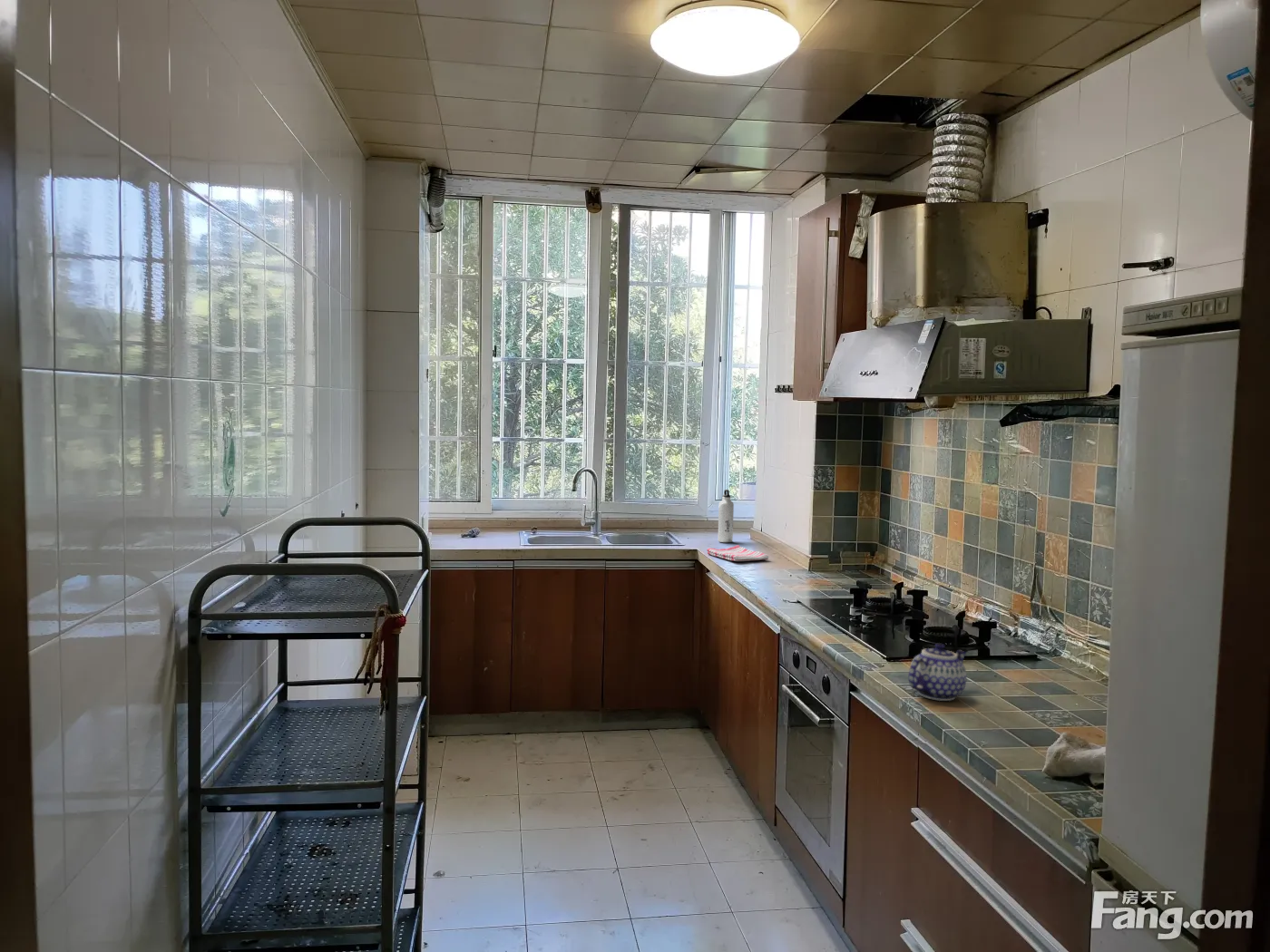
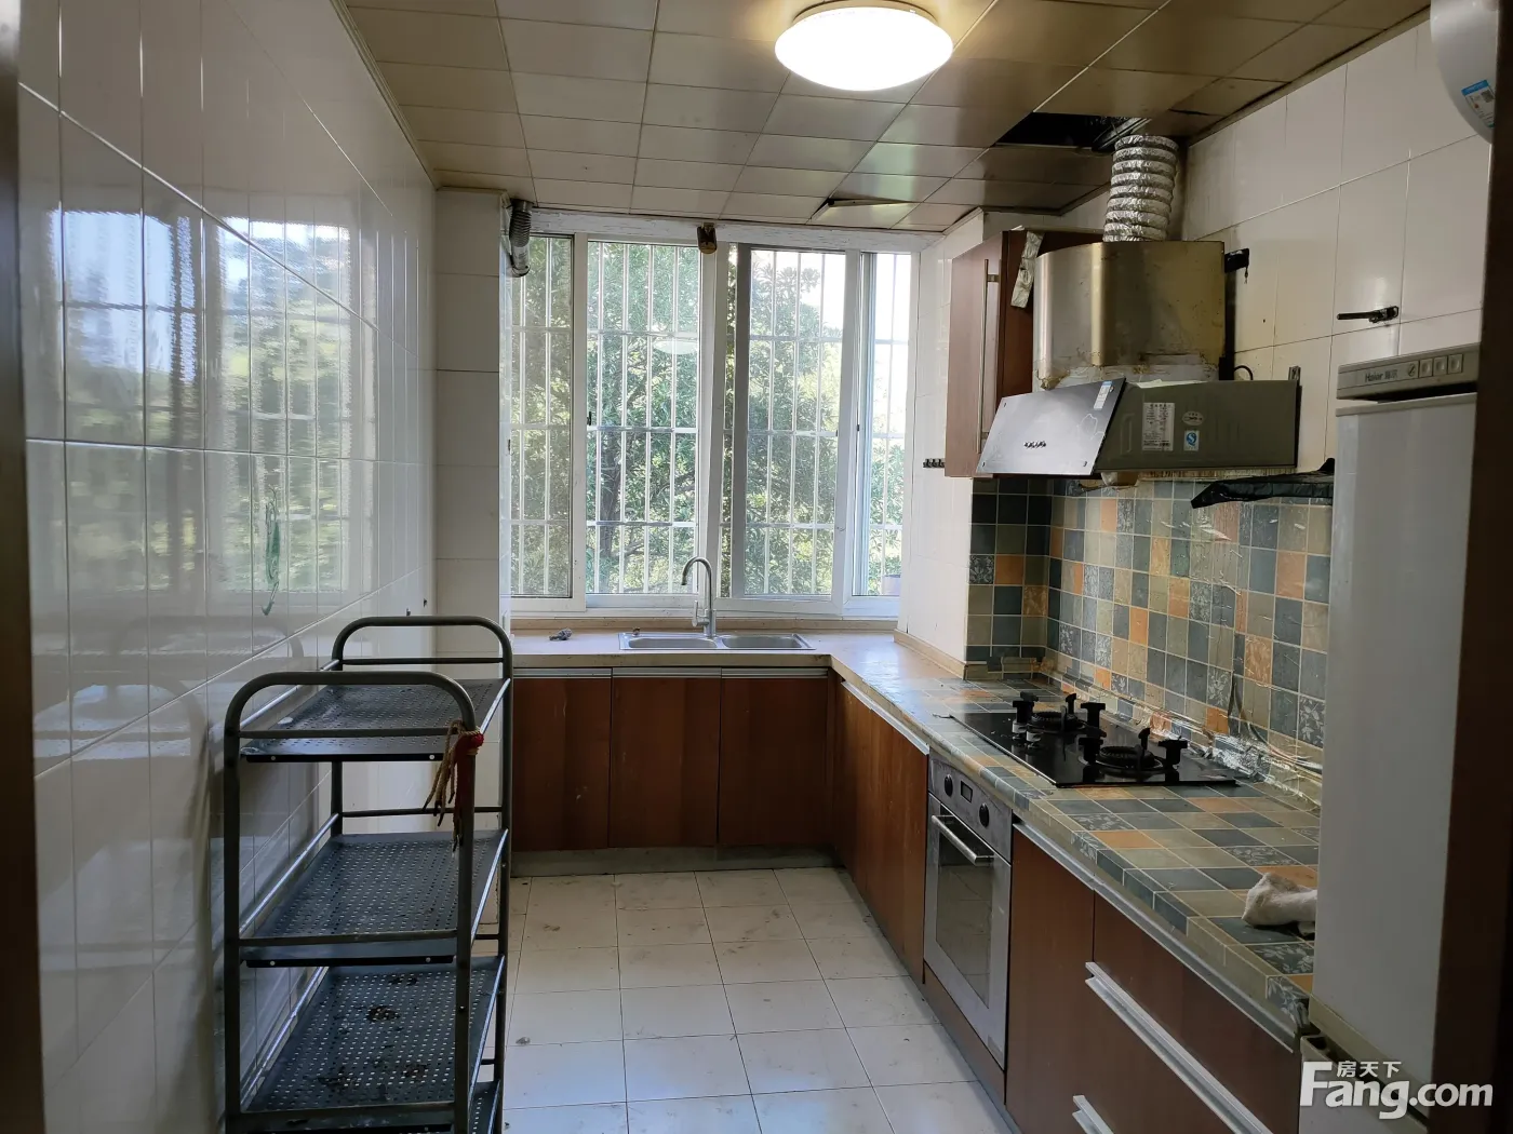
- teapot (937, 669)
- water bottle (726, 515)
- dish towel (737, 553)
